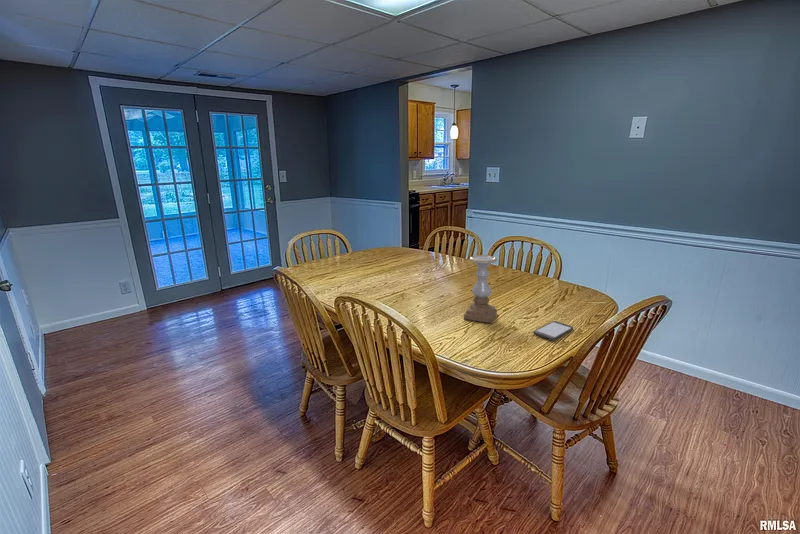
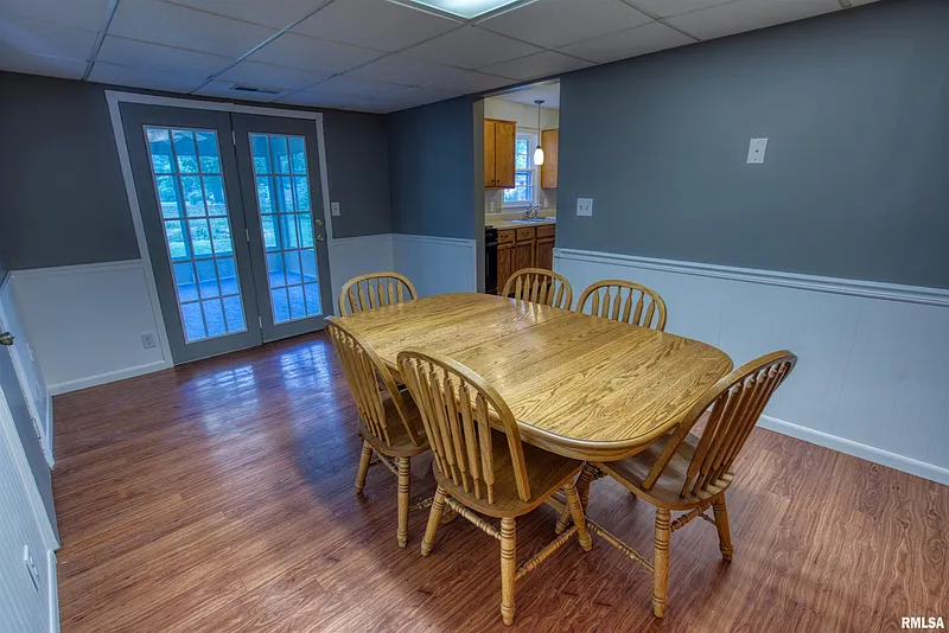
- smartphone (553, 330)
- candle holder (481, 287)
